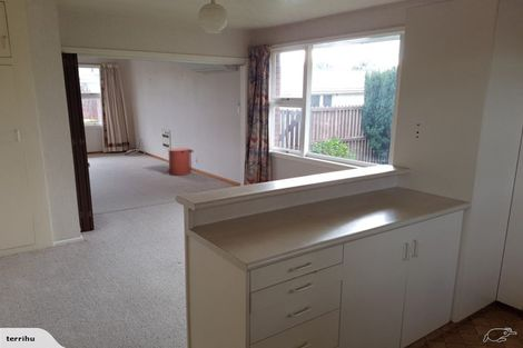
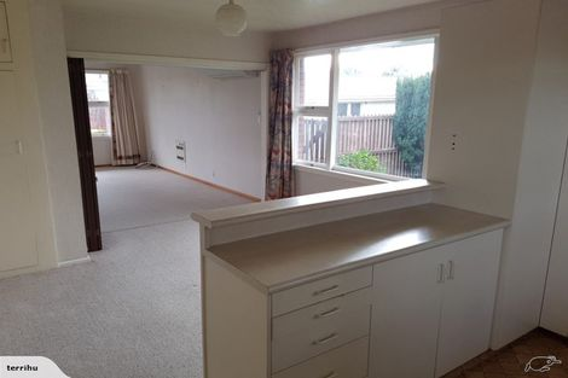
- trash can (179, 161)
